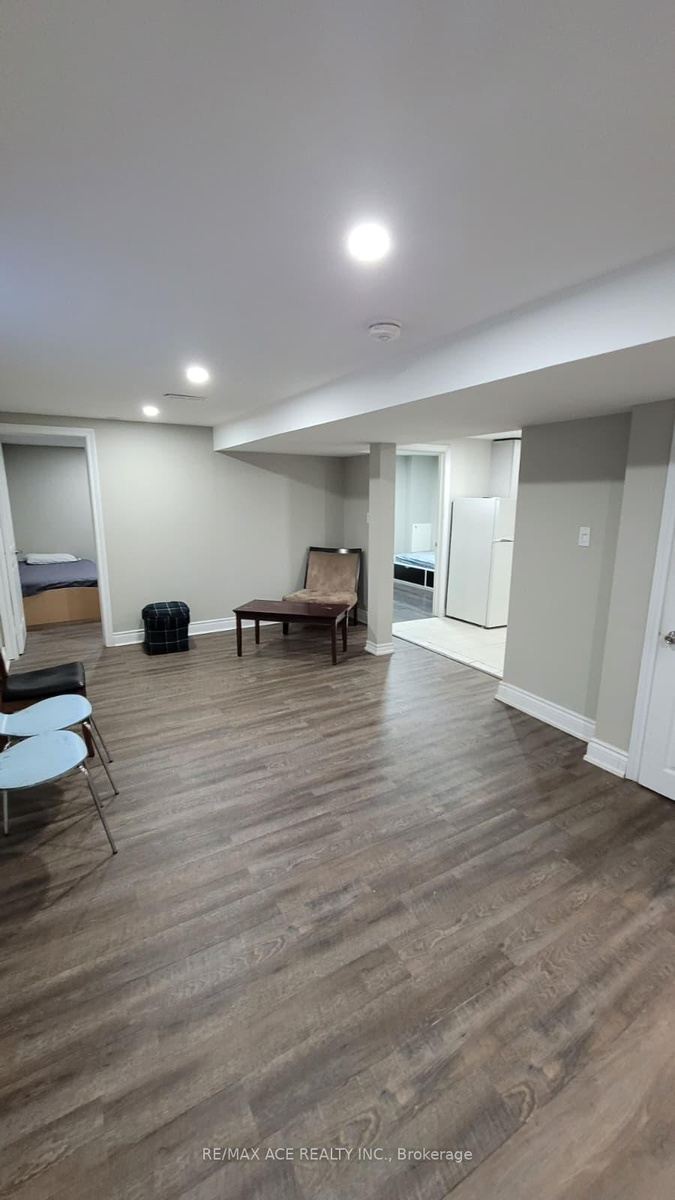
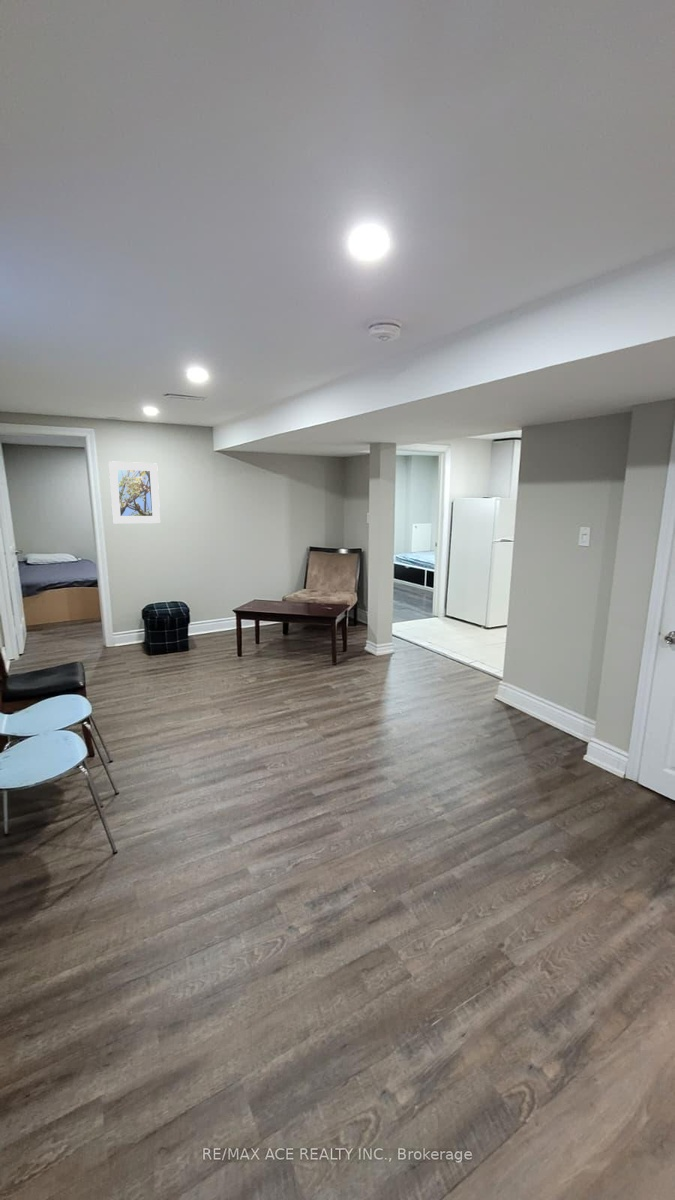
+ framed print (135, 493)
